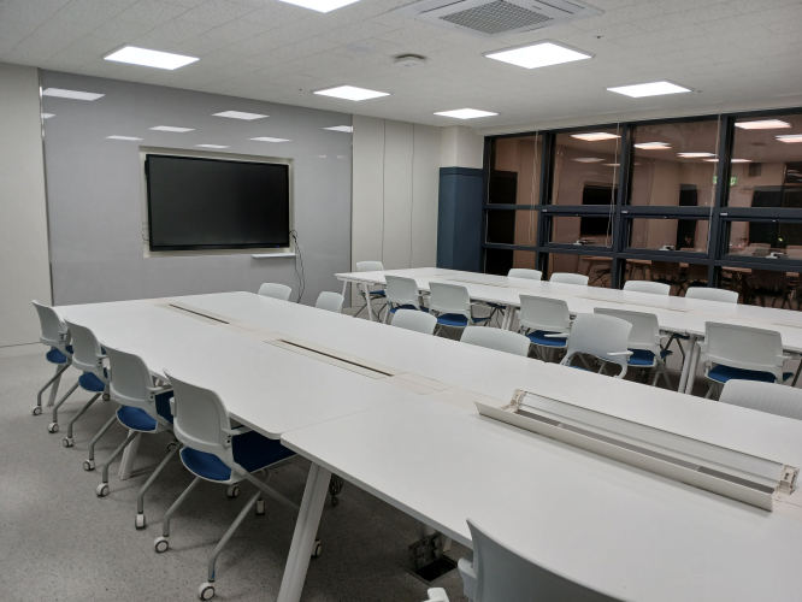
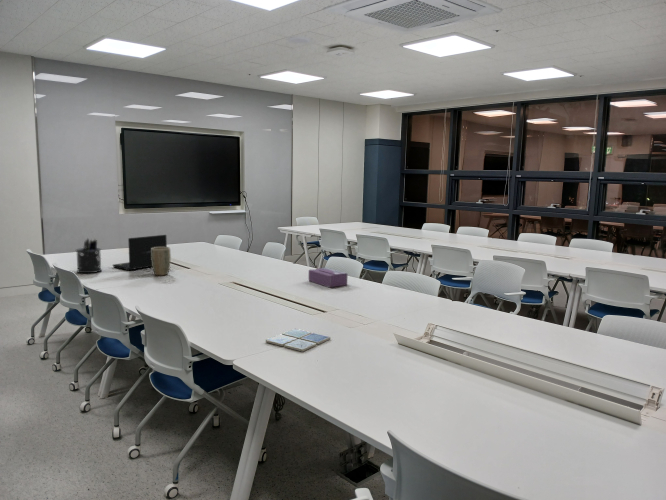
+ pen holder (88, 254)
+ drink coaster (298, 339)
+ plant pot (161, 261)
+ tissue box (327, 277)
+ laptop (139, 250)
